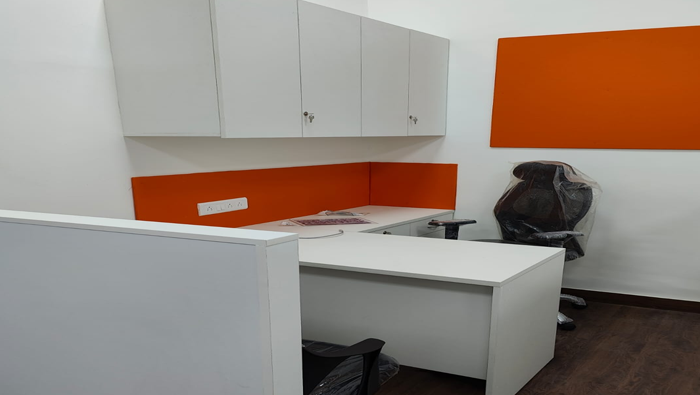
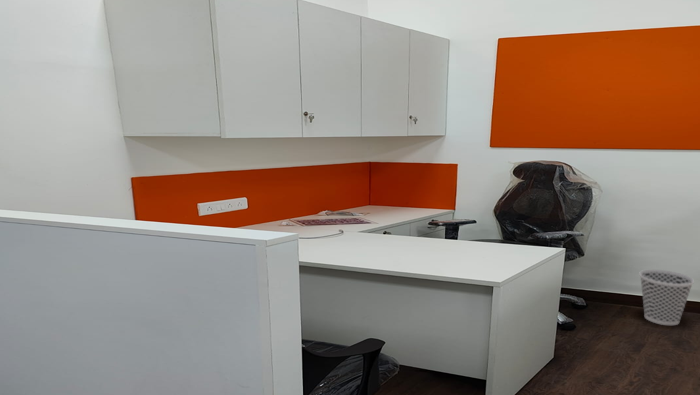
+ wastebasket (663, 298)
